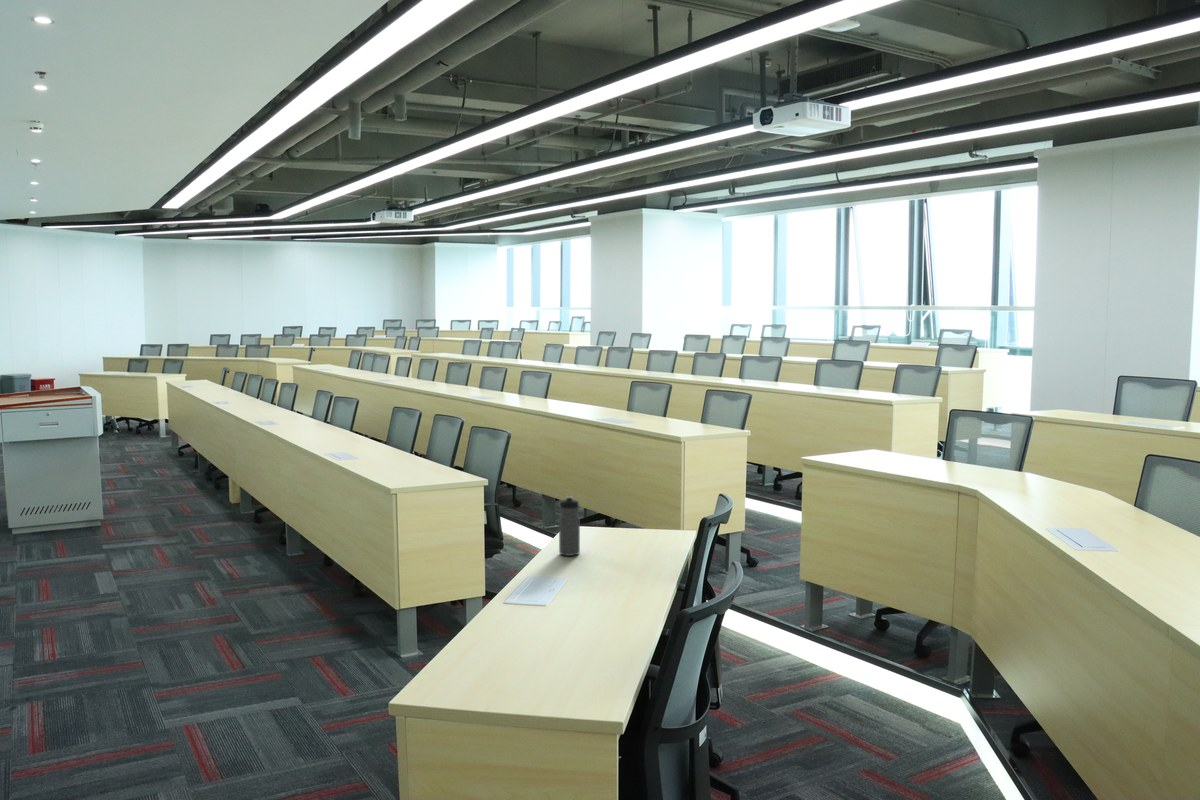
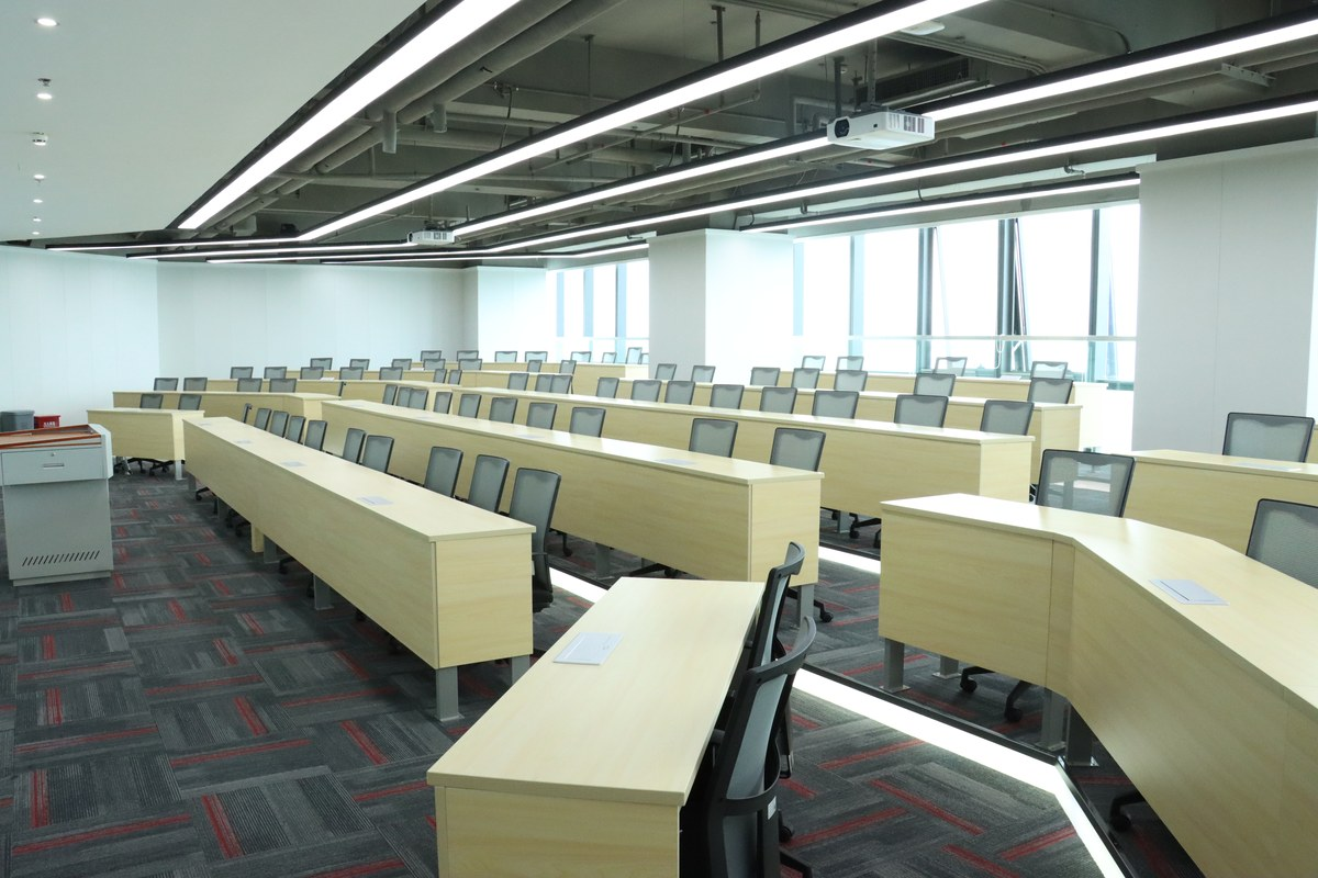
- water bottle (569, 524)
